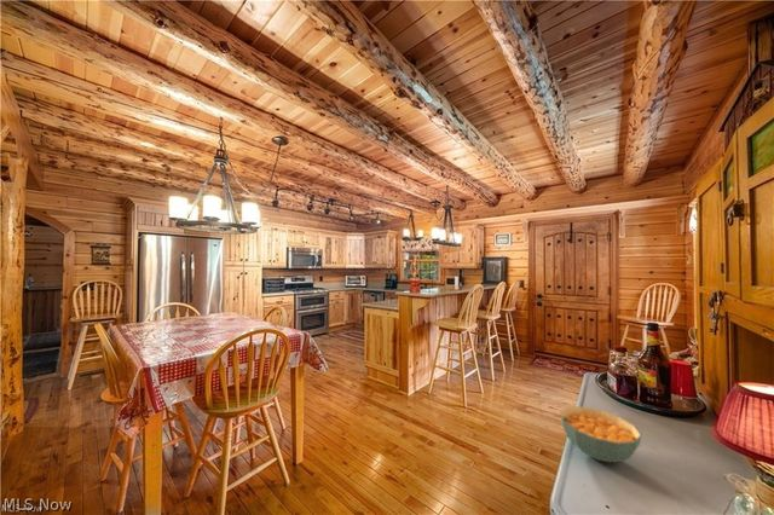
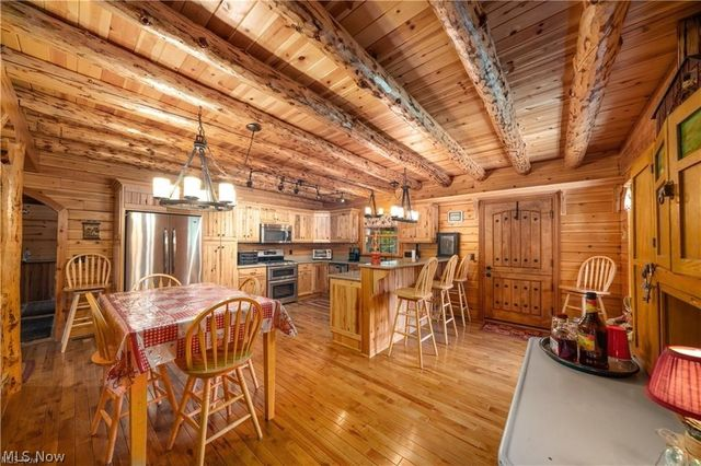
- cereal bowl (597, 438)
